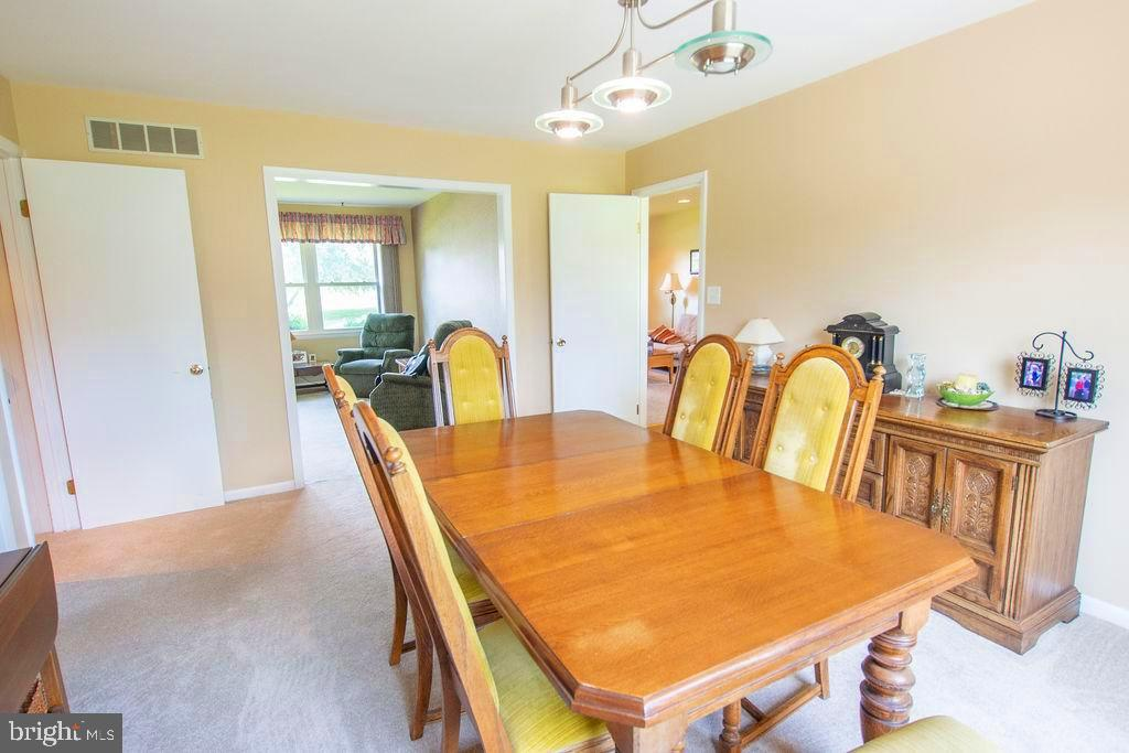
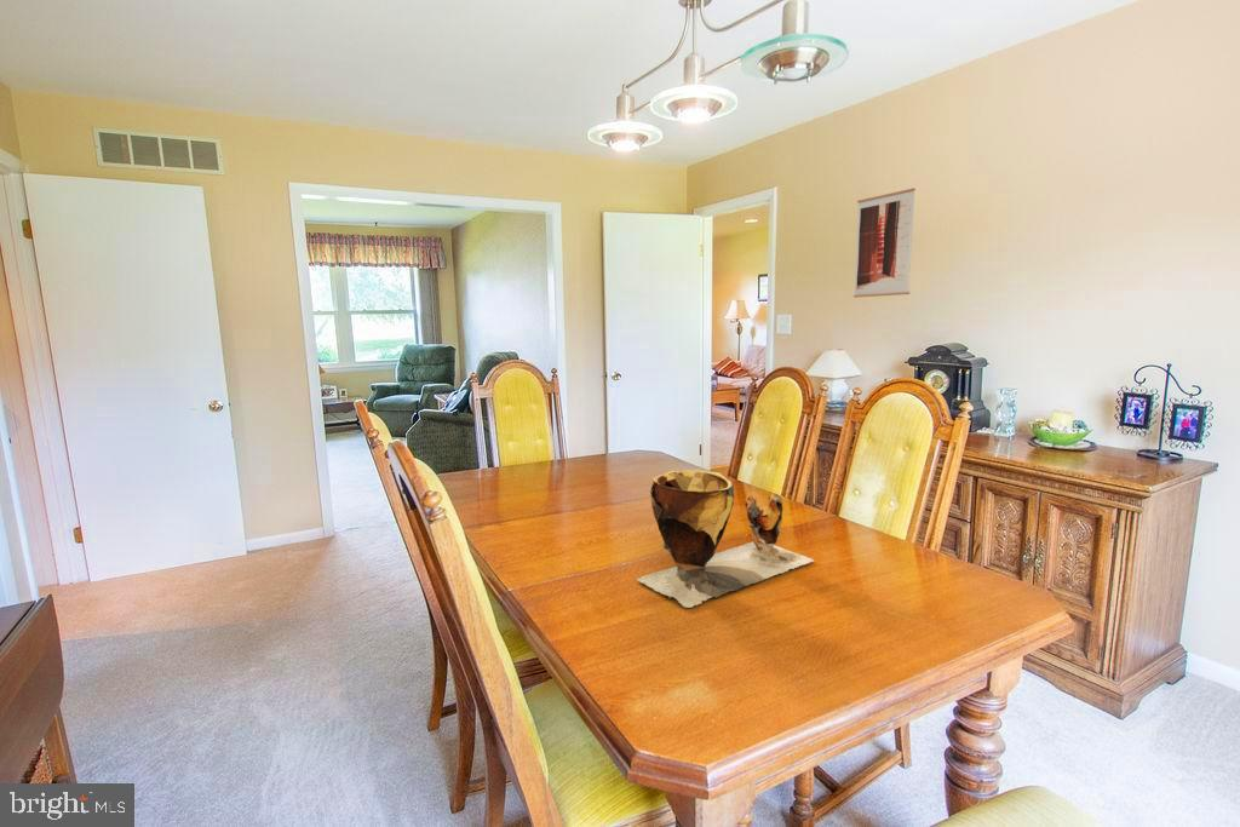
+ clay pot (725, 521)
+ wall art (883, 246)
